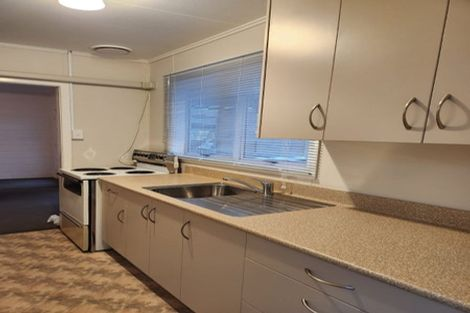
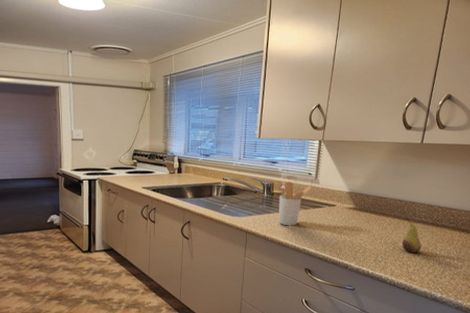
+ fruit (412, 235)
+ utensil holder (295, 203)
